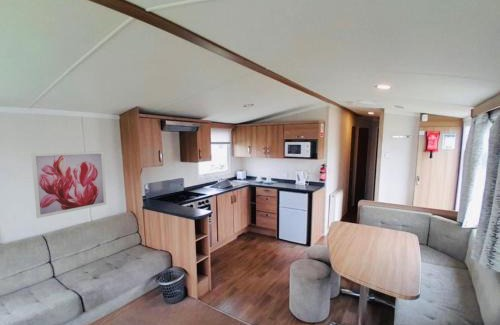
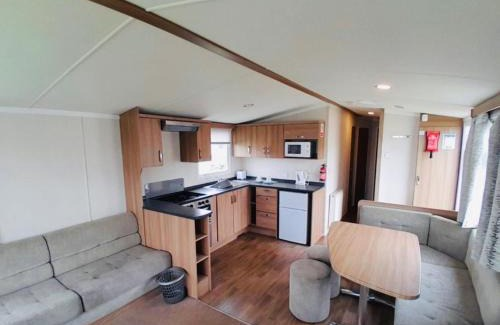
- wall art (73, 181)
